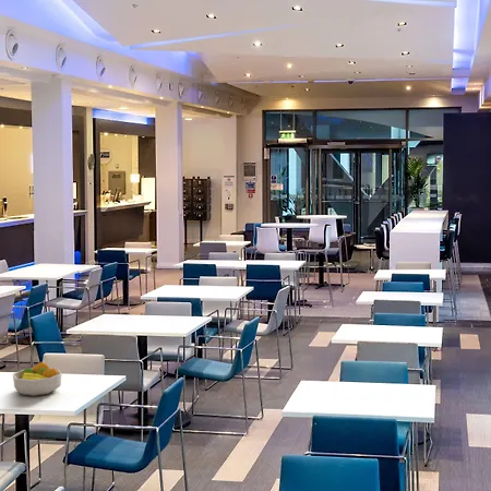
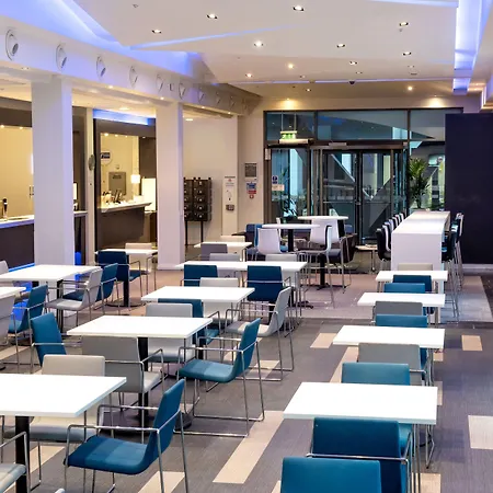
- fruit bowl (37, 378)
